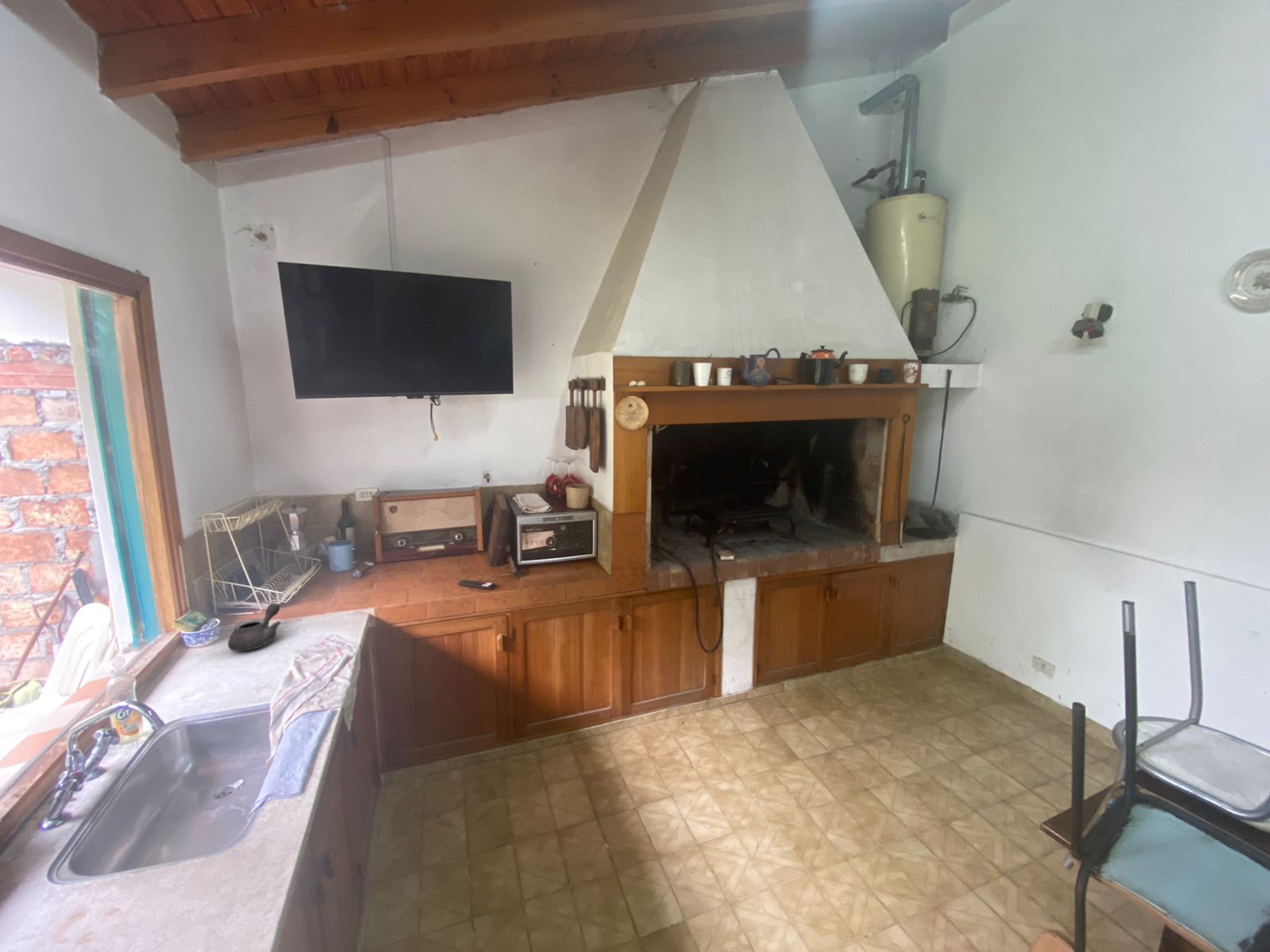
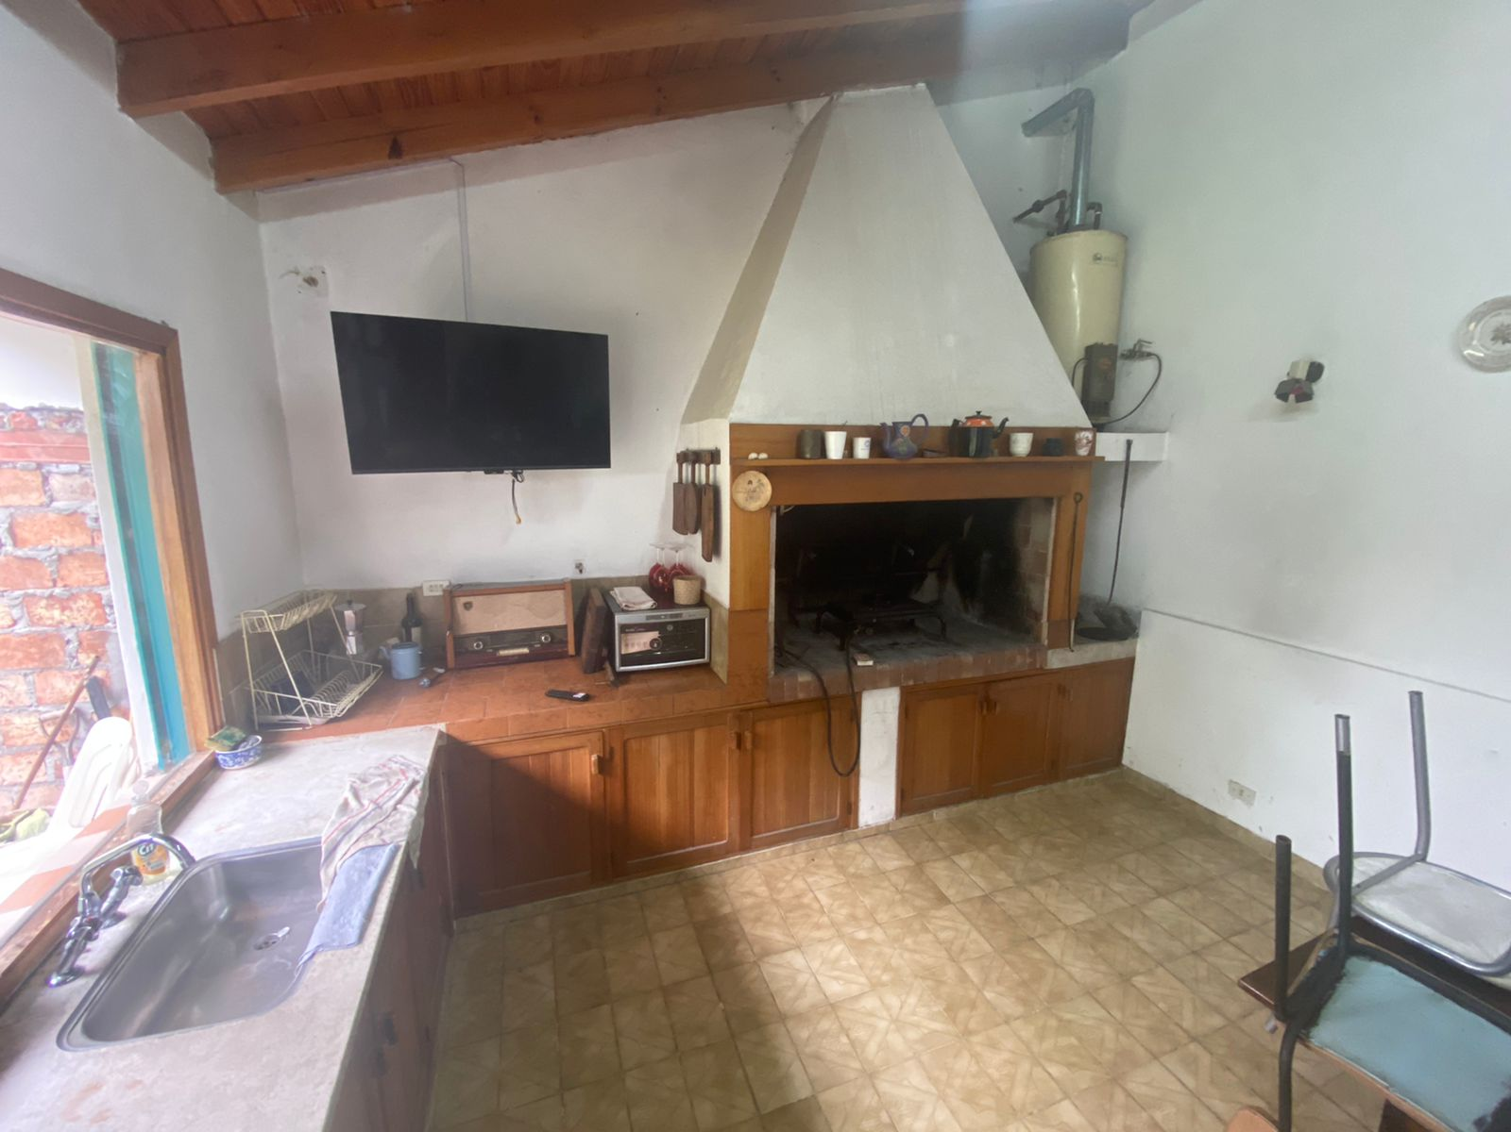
- teapot (260, 626)
